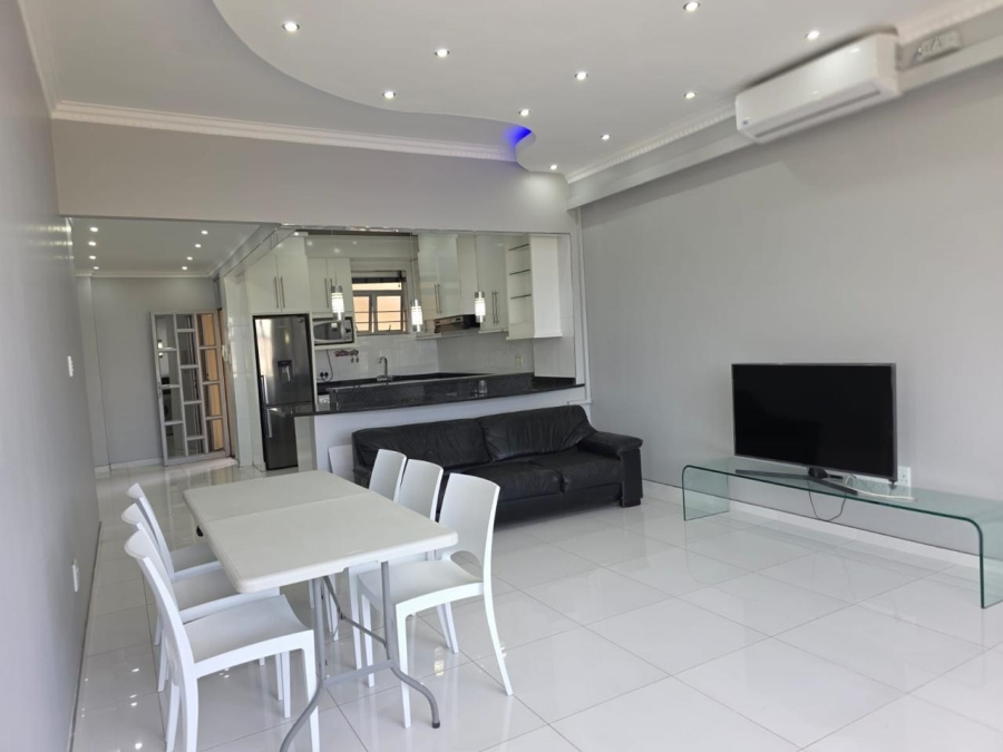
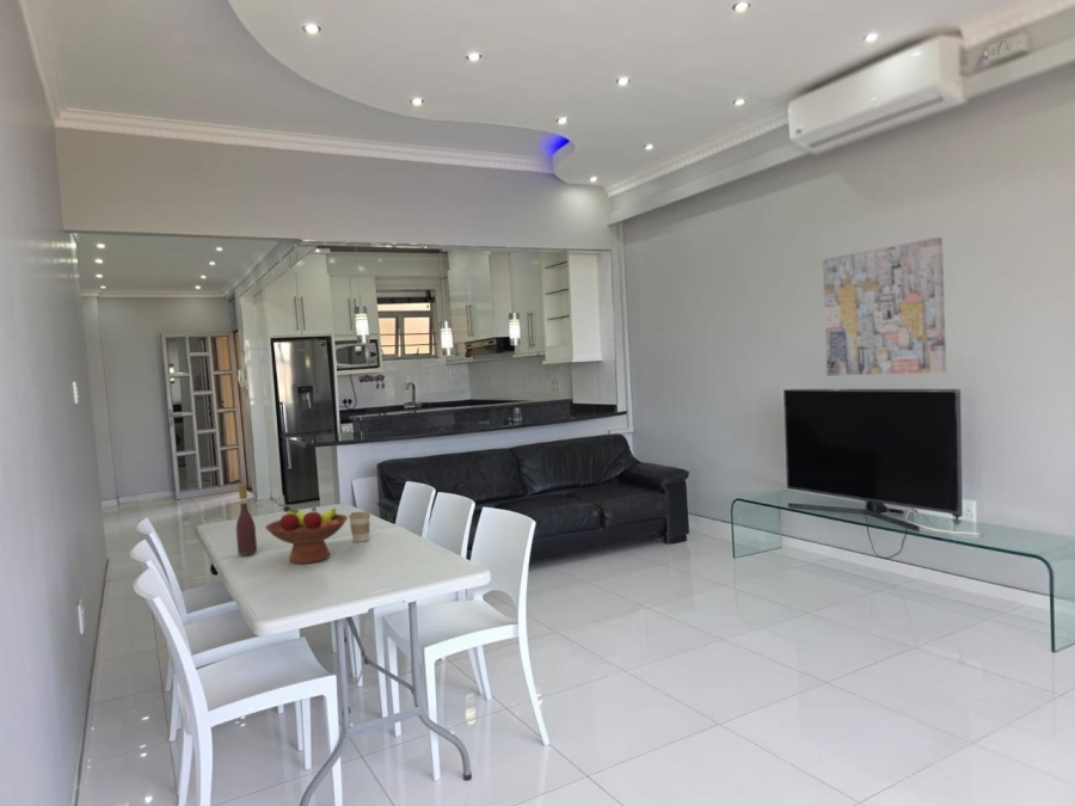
+ wall art (879, 312)
+ wine bottle (245, 519)
+ fruit bowl (307, 533)
+ coffee cup (360, 525)
